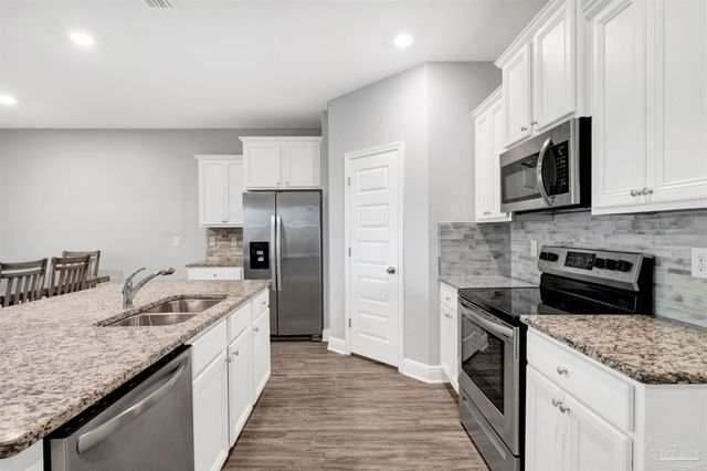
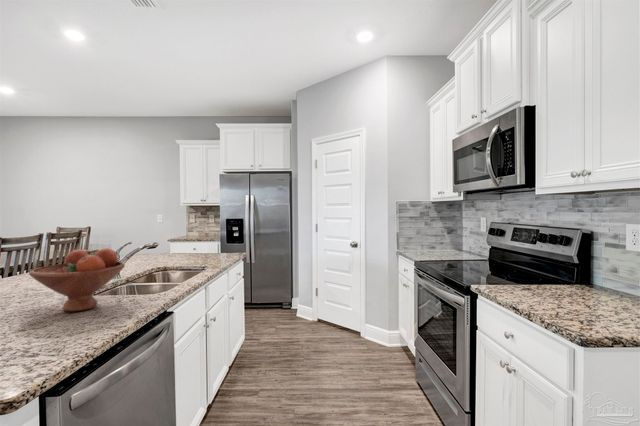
+ fruit bowl (80, 279)
